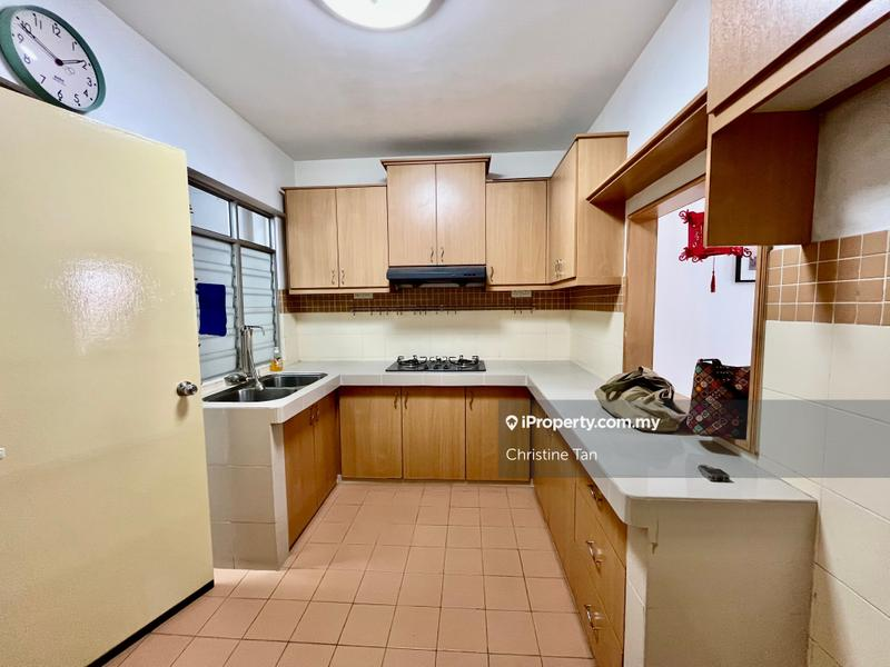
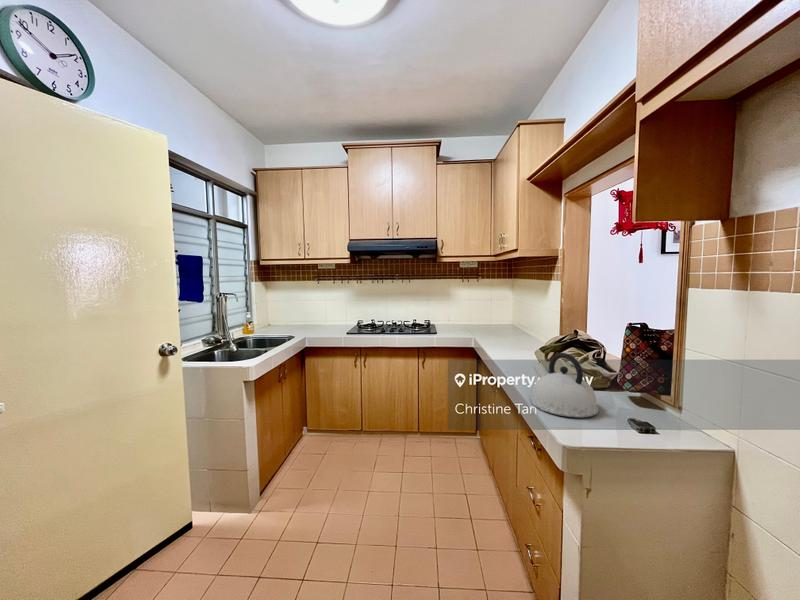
+ kettle (561, 378)
